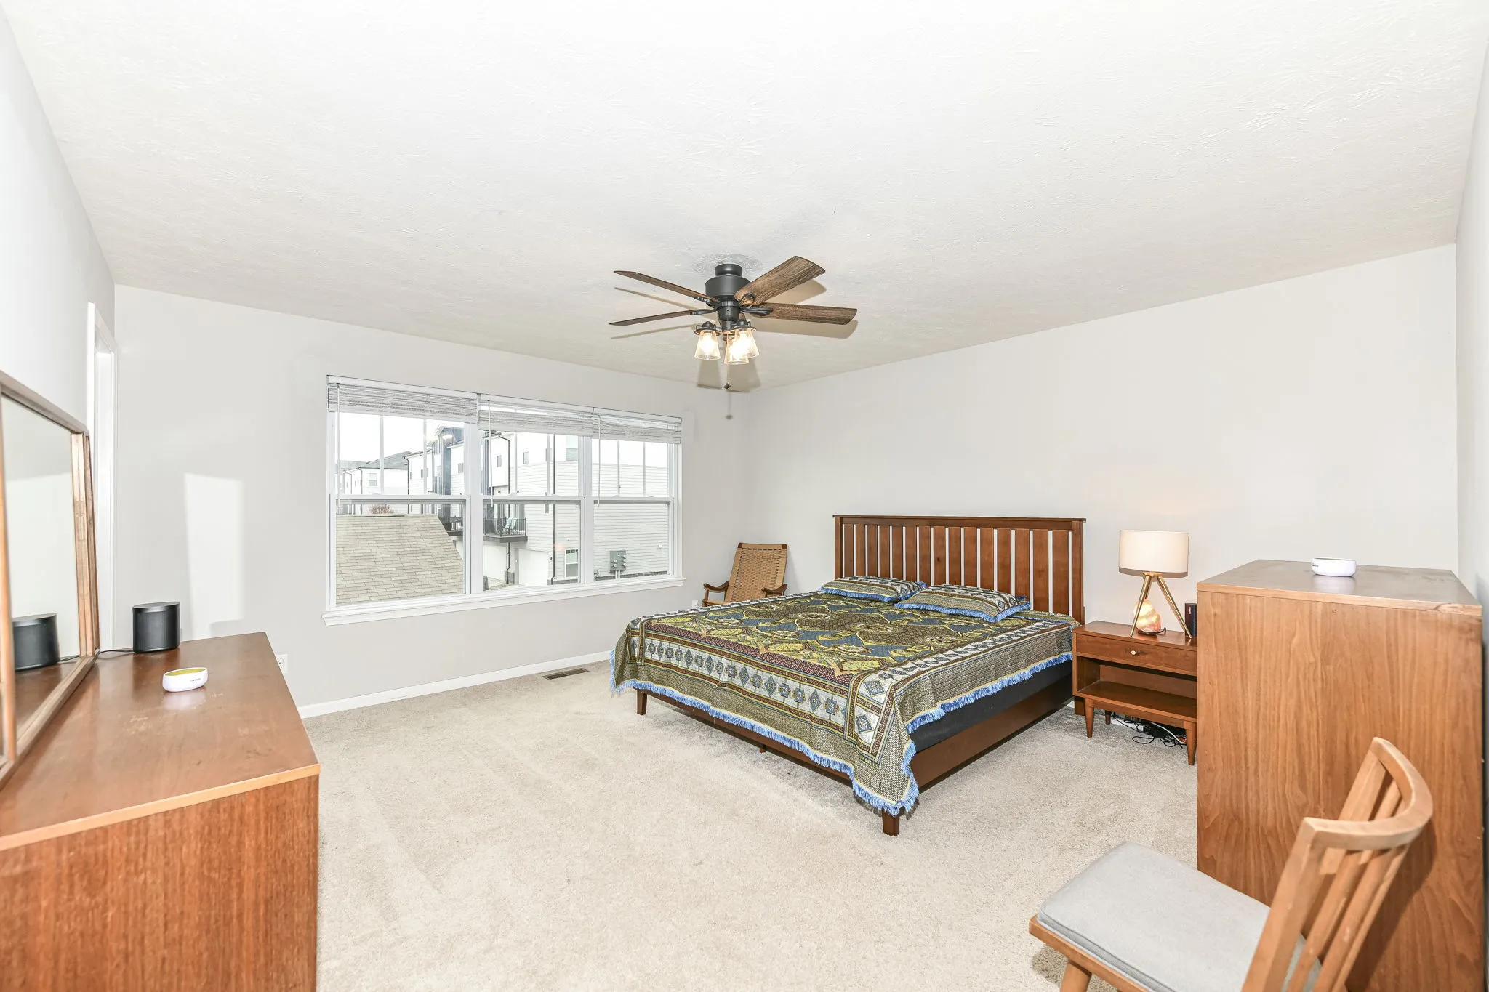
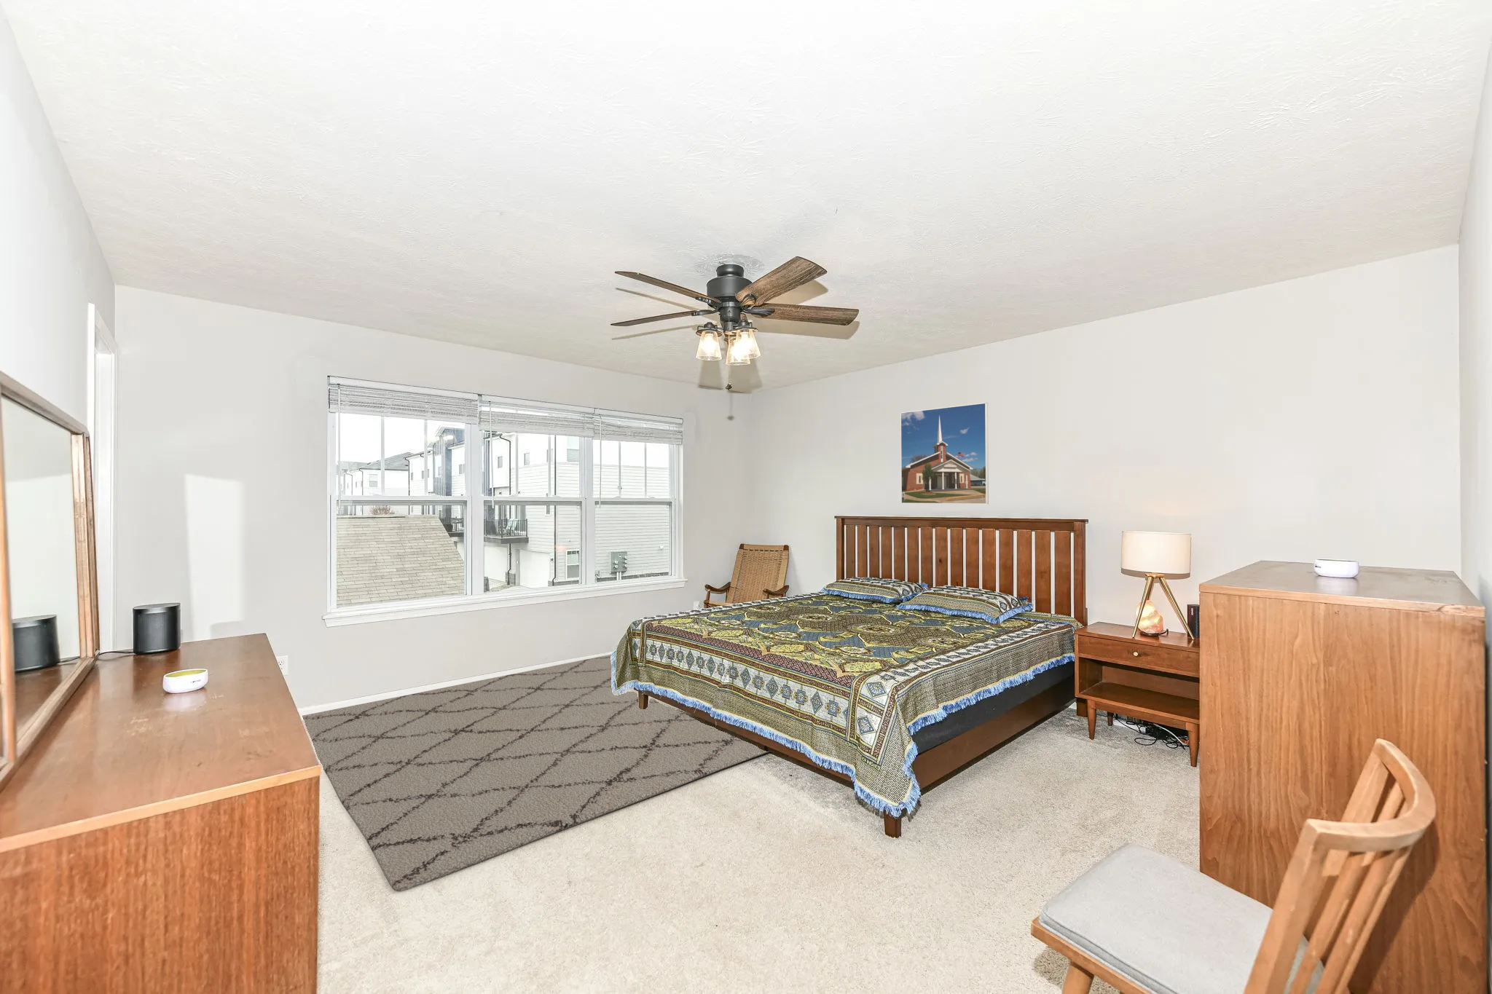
+ rug (602, 710)
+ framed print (942, 456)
